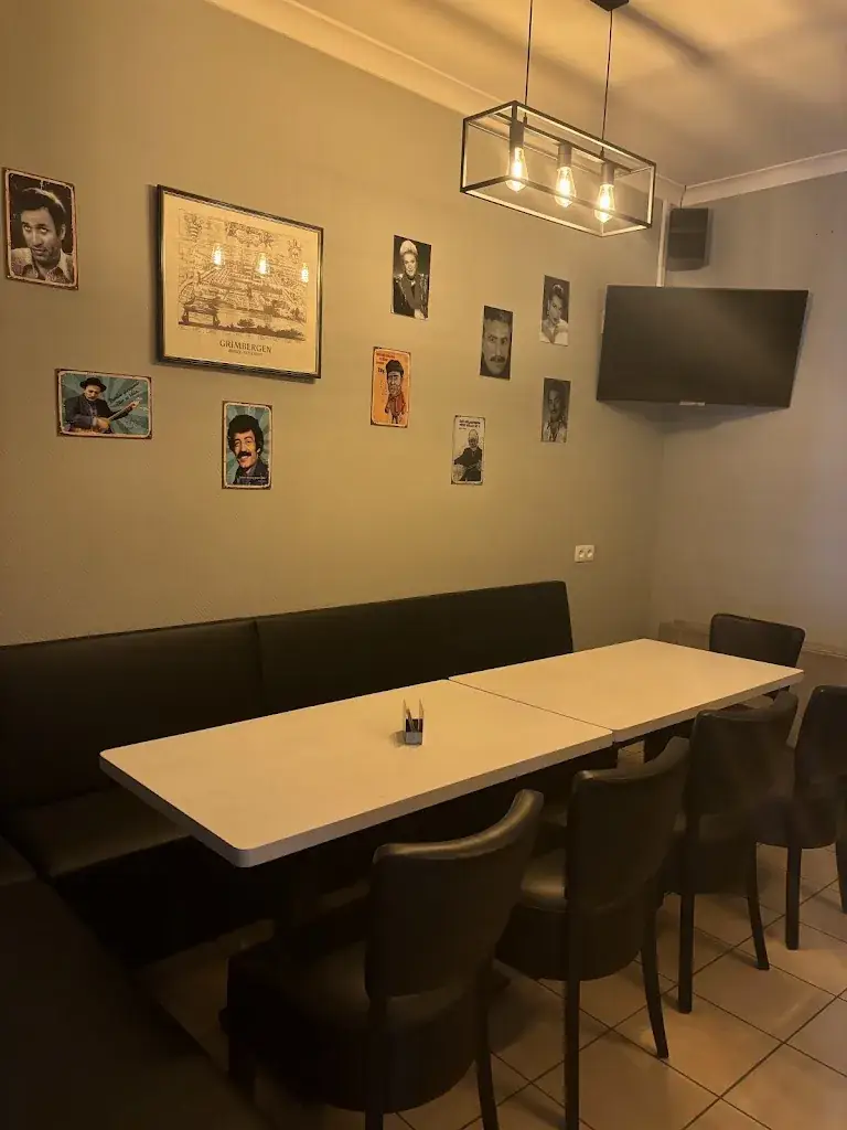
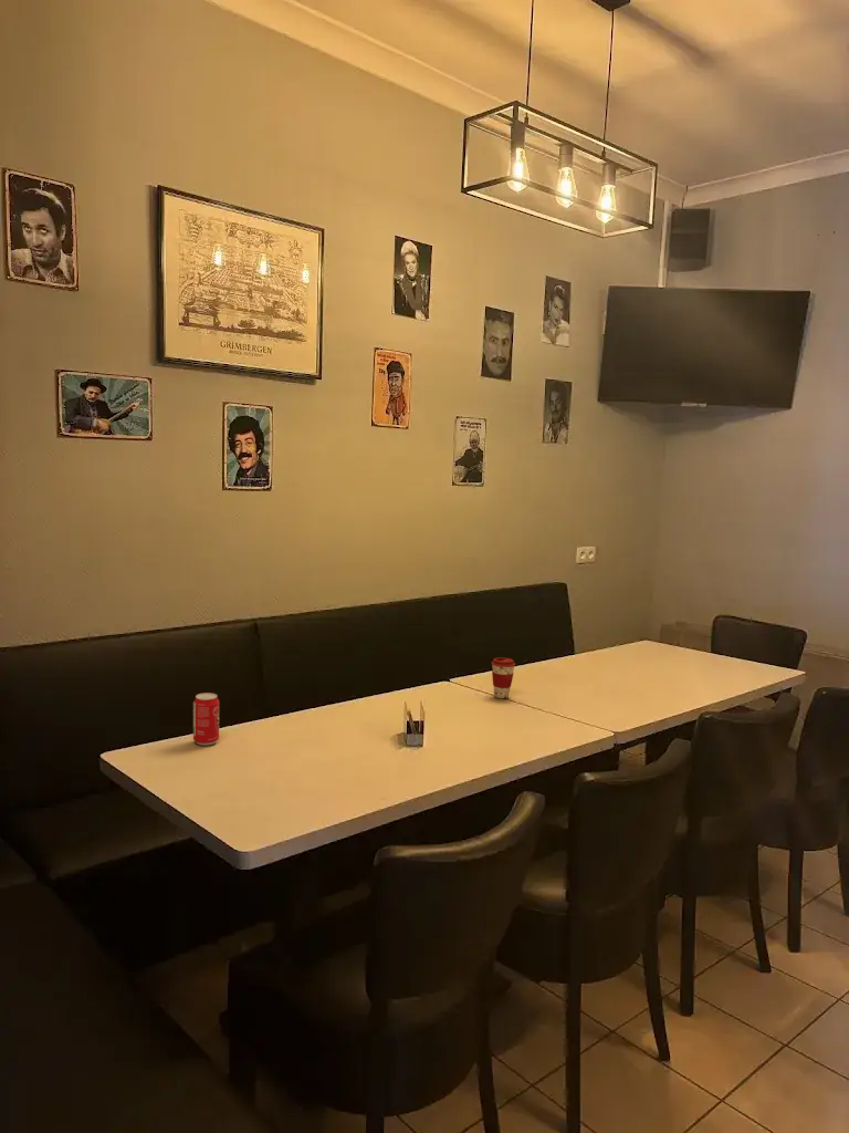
+ coffee cup (502, 677)
+ beverage can (206, 718)
